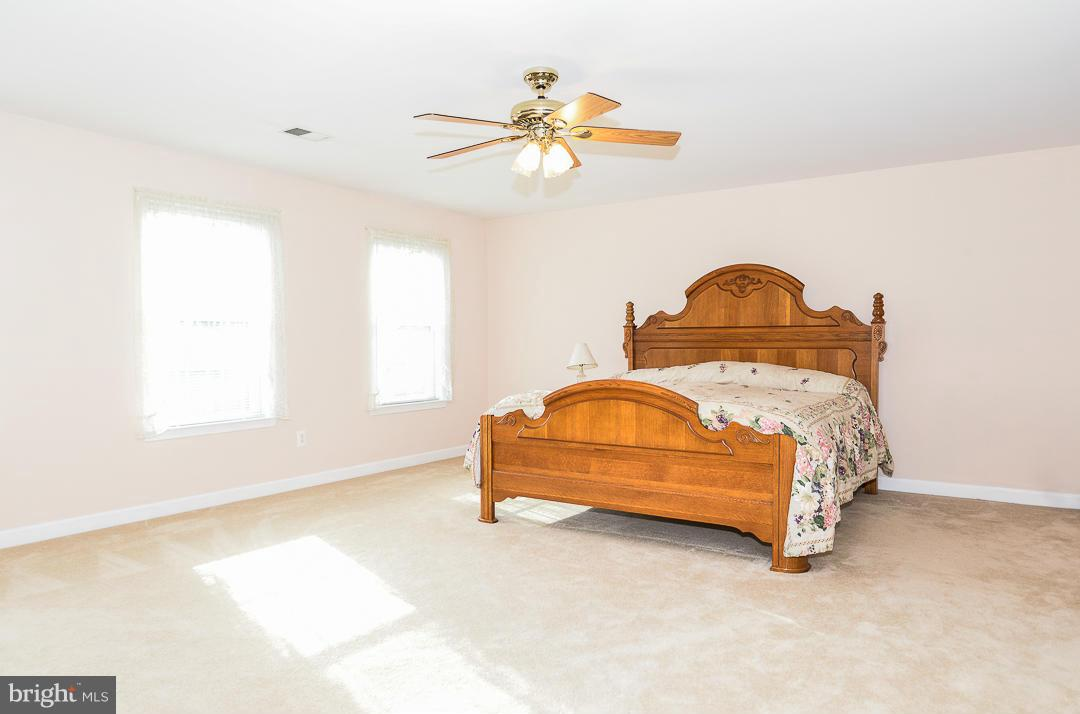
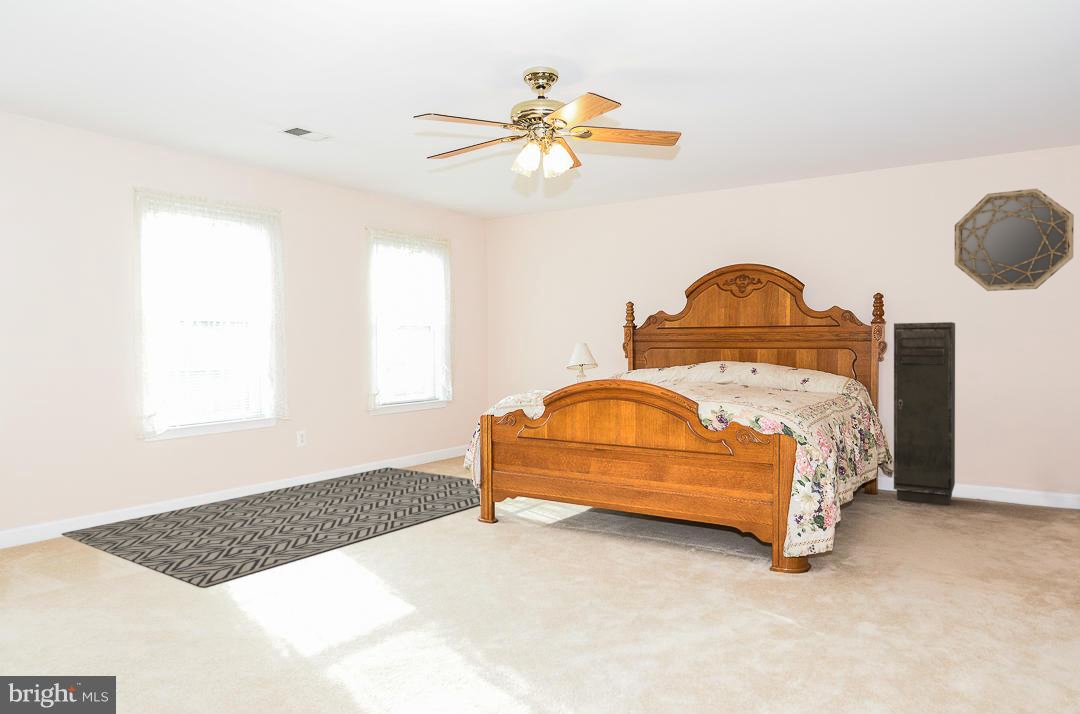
+ home mirror (1011, 240)
+ rug (325, 508)
+ storage cabinet (924, 410)
